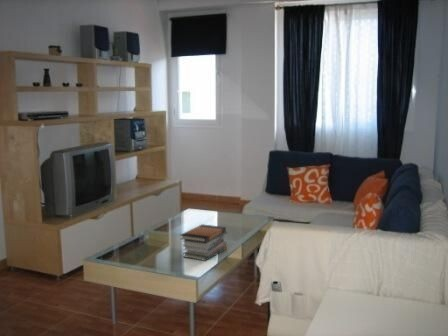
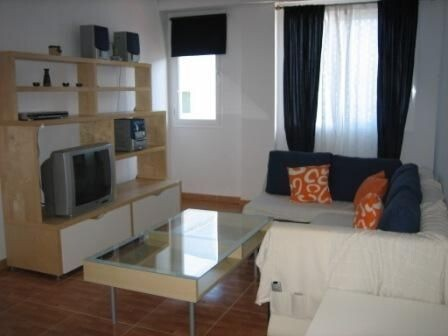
- book stack (204, 242)
